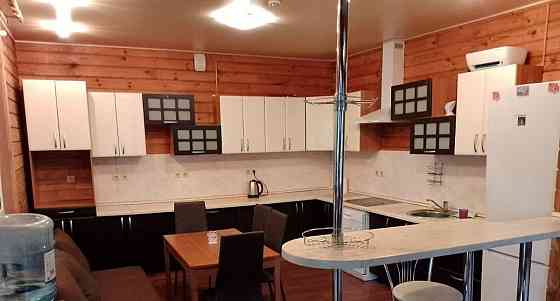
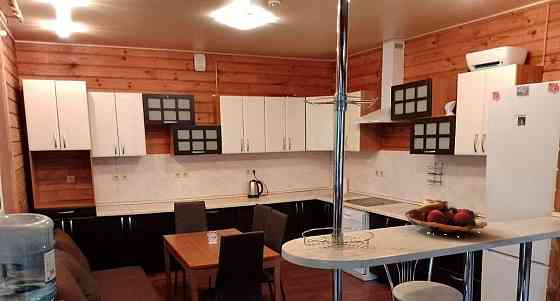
+ fruit basket (441, 216)
